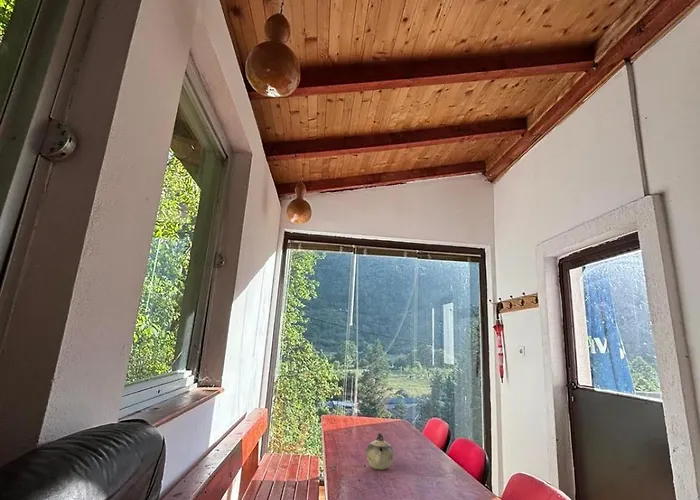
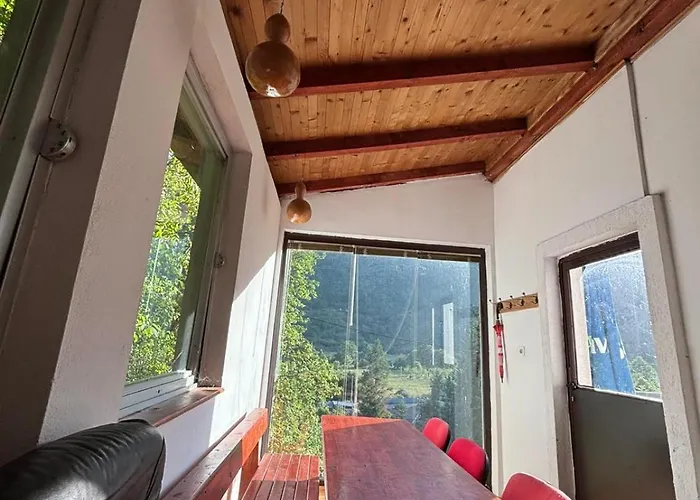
- teapot (380, 451)
